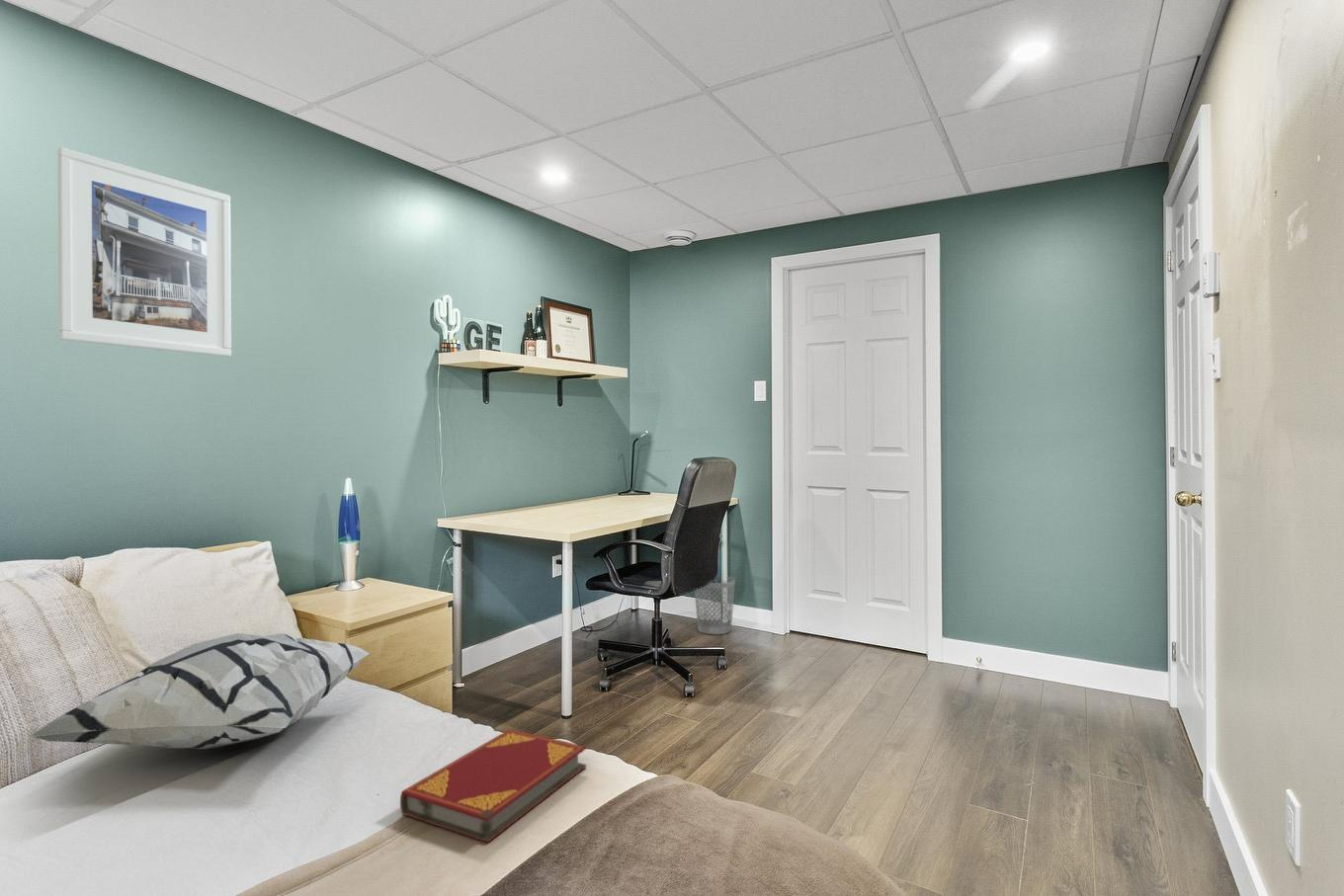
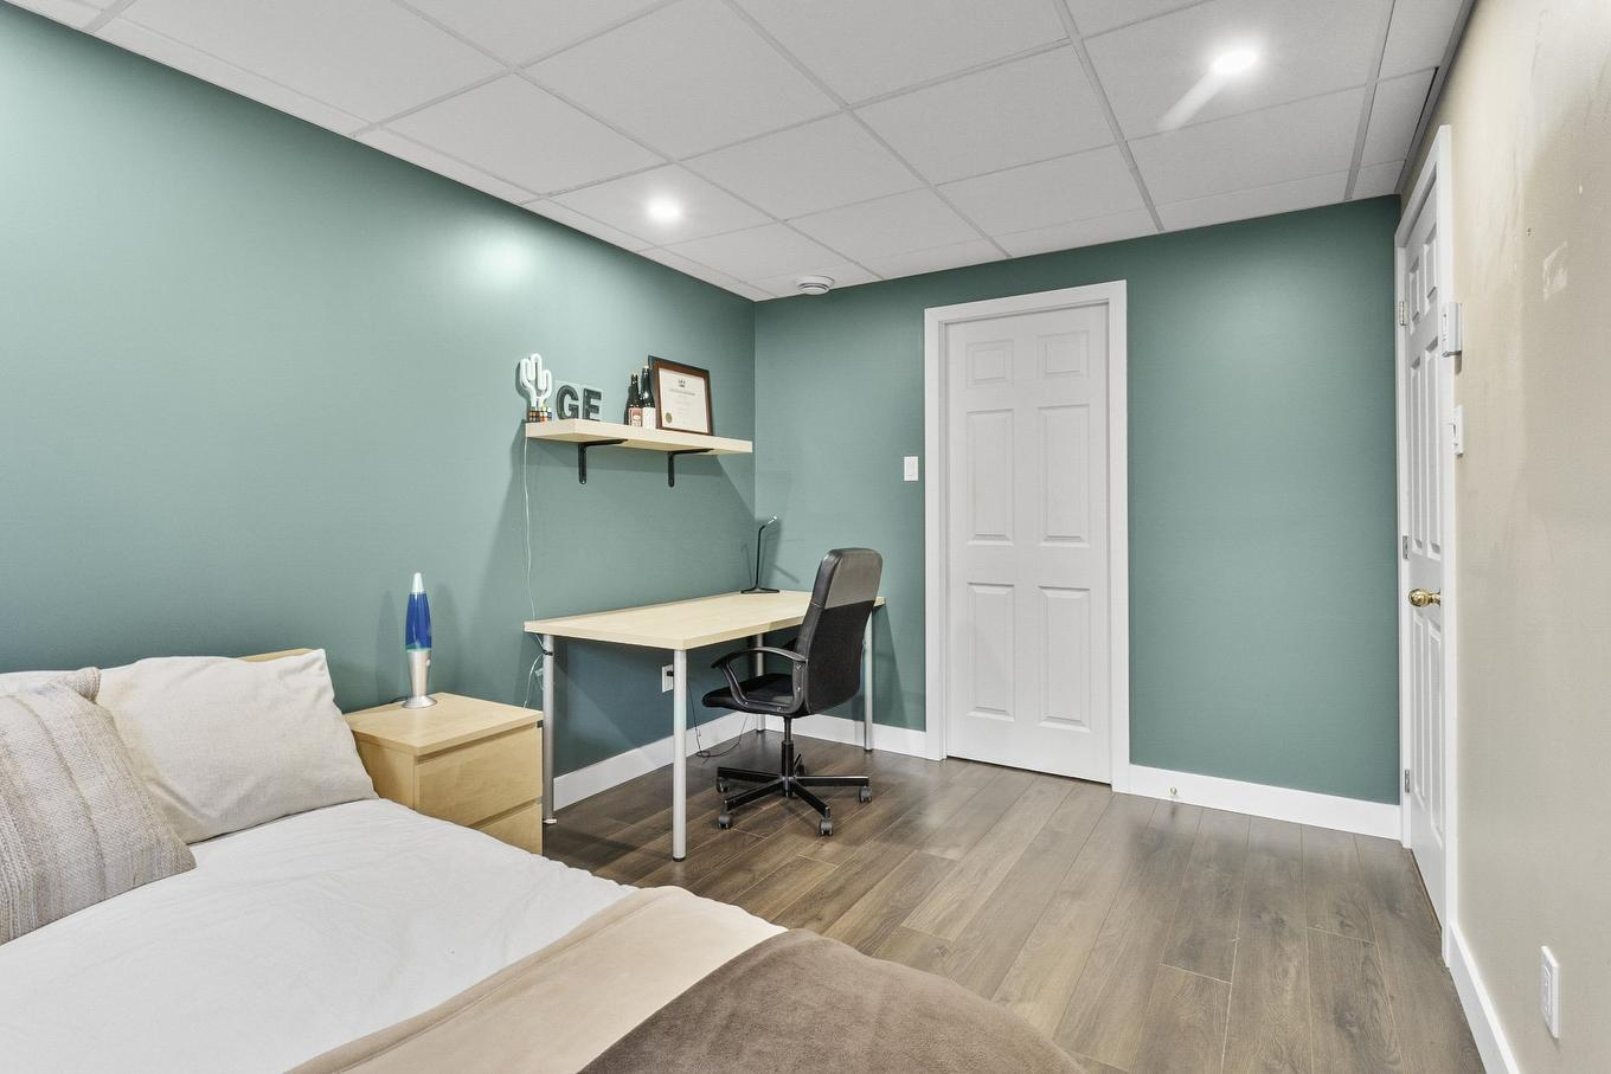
- wastebasket (714, 604)
- decorative pillow (228, 687)
- hardback book (499, 777)
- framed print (151, 261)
